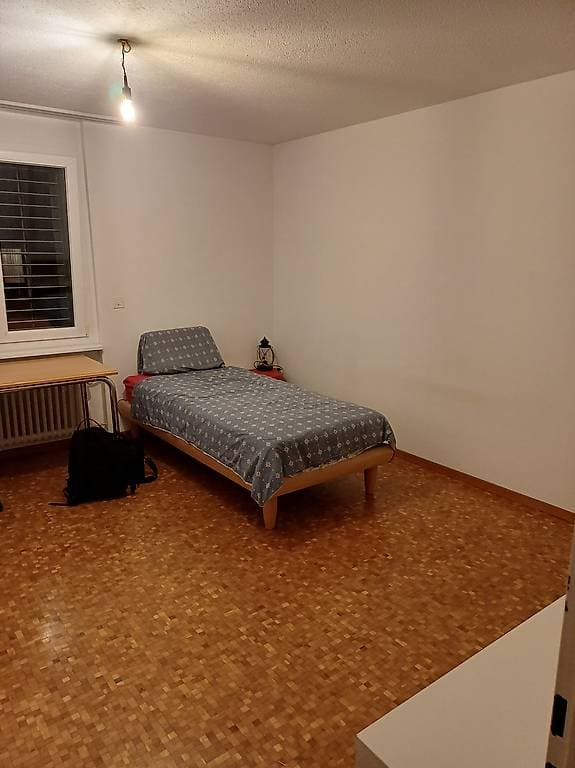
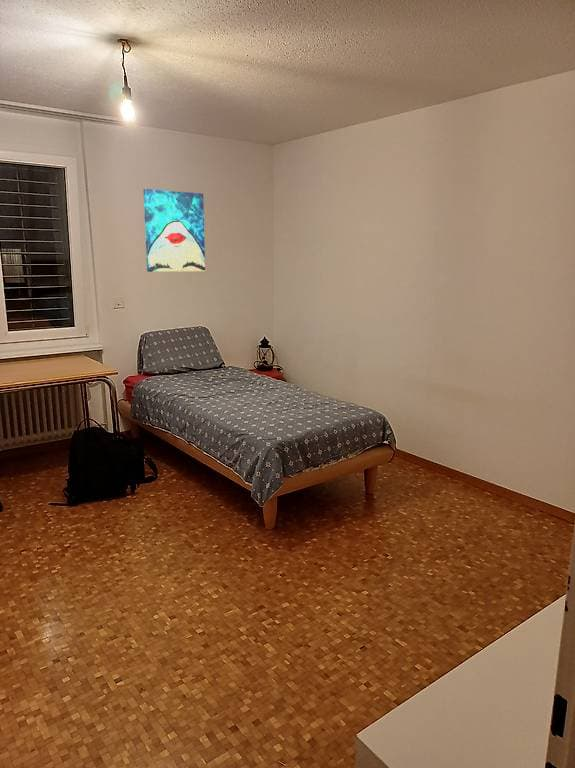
+ wall art (175, 232)
